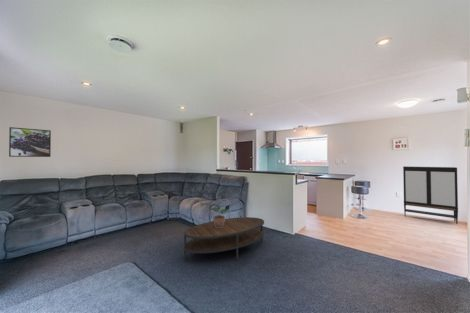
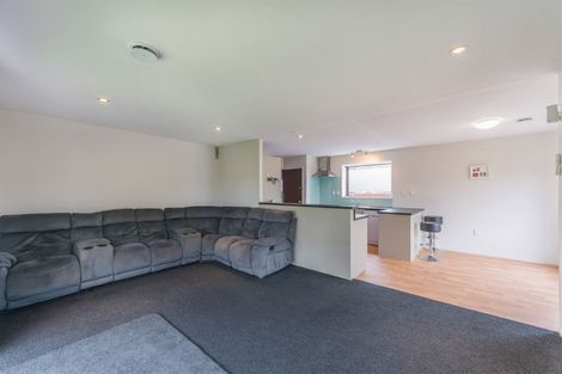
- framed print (31, 142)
- coffee table (227, 238)
- potted plant (218, 212)
- storage cabinet (428, 192)
